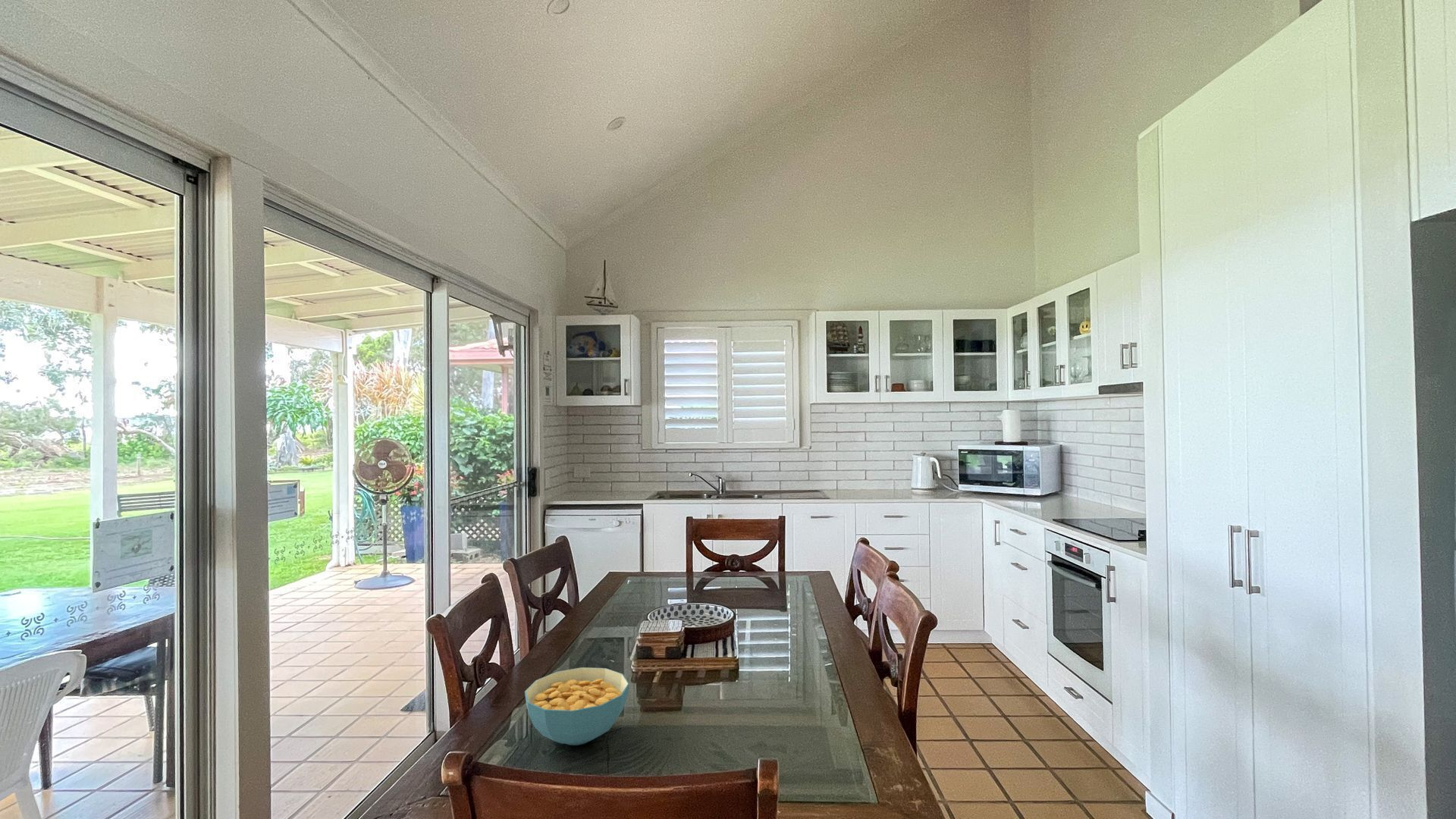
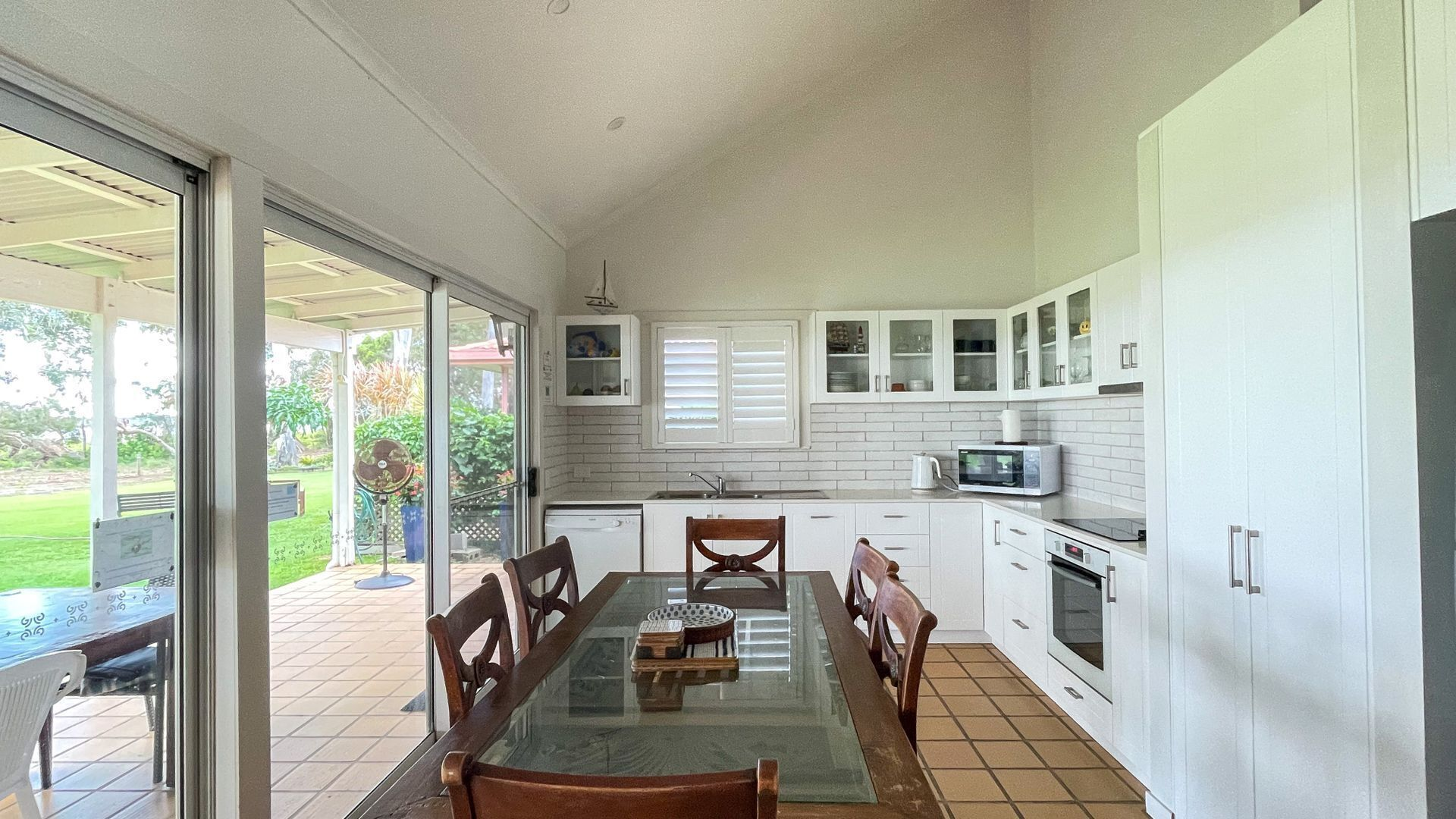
- cereal bowl (578, 712)
